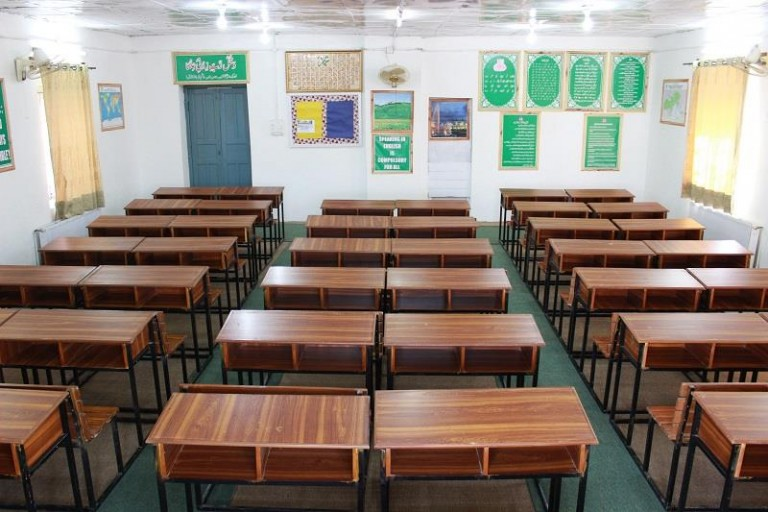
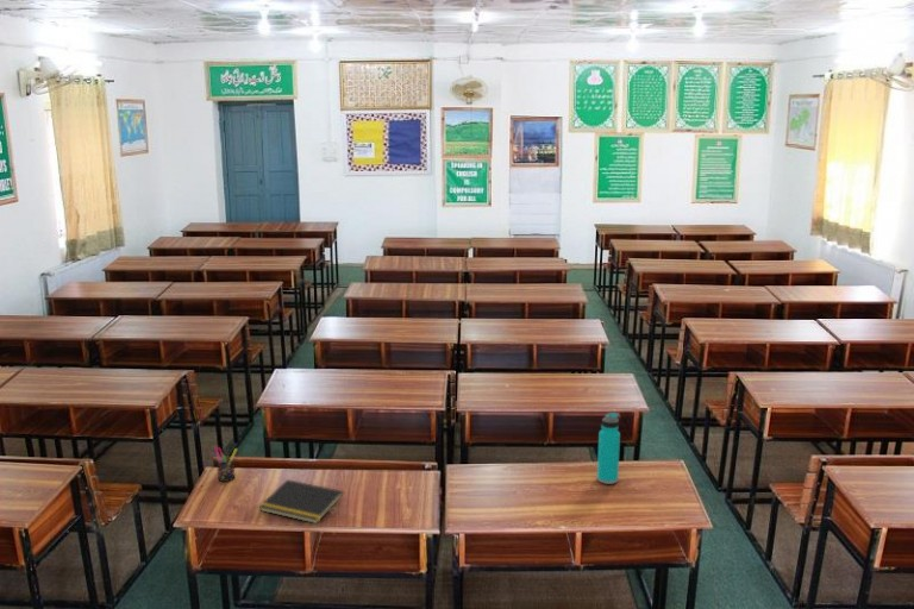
+ notepad (301, 500)
+ pen holder (224, 463)
+ water bottle (608, 447)
